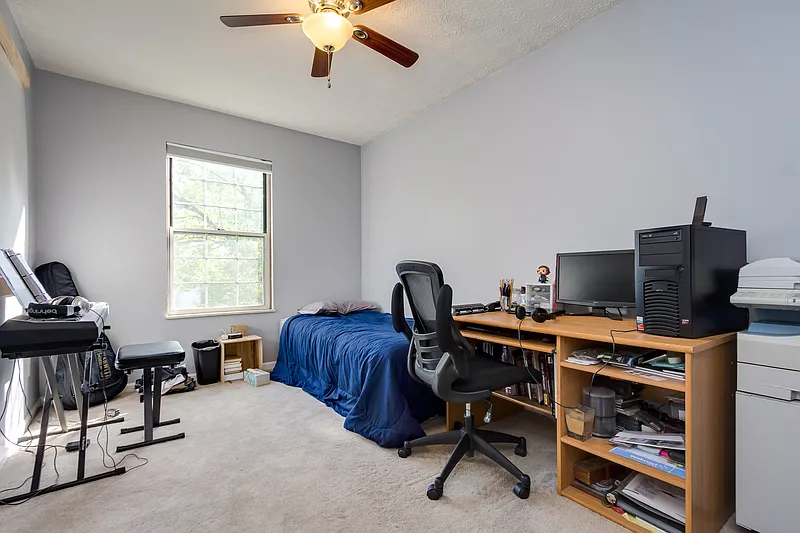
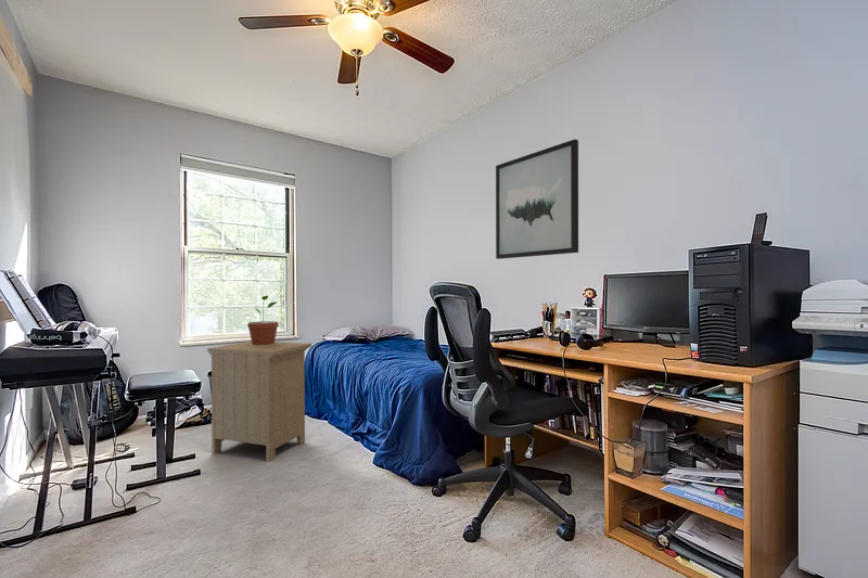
+ potted plant (263, 319)
+ nightstand (261, 396)
+ wall art (533, 205)
